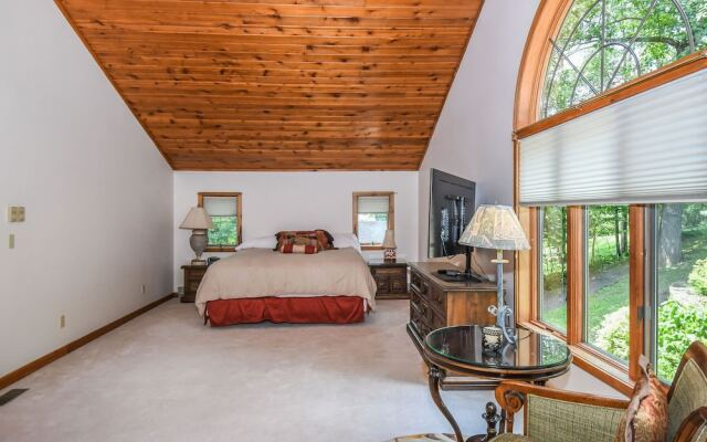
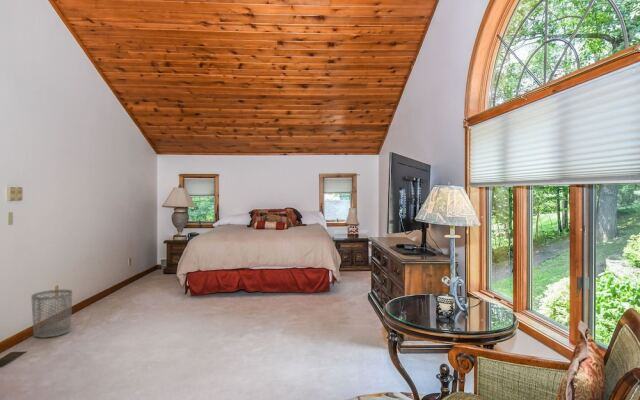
+ waste bin (52, 313)
